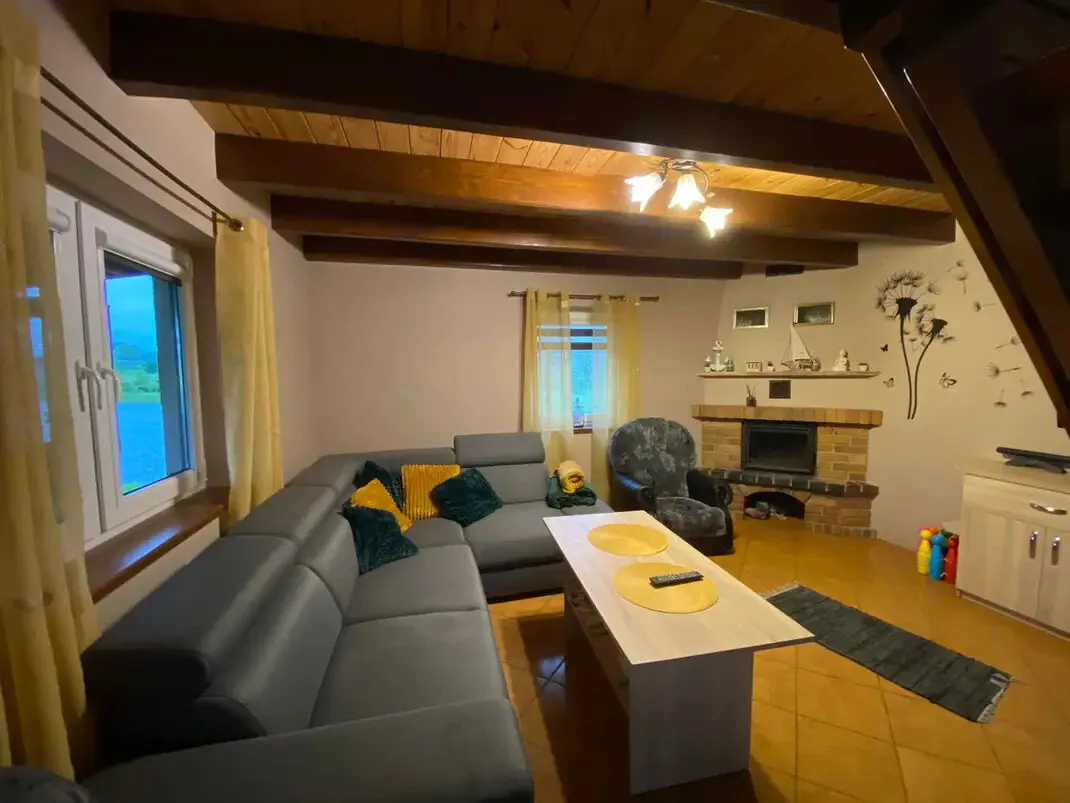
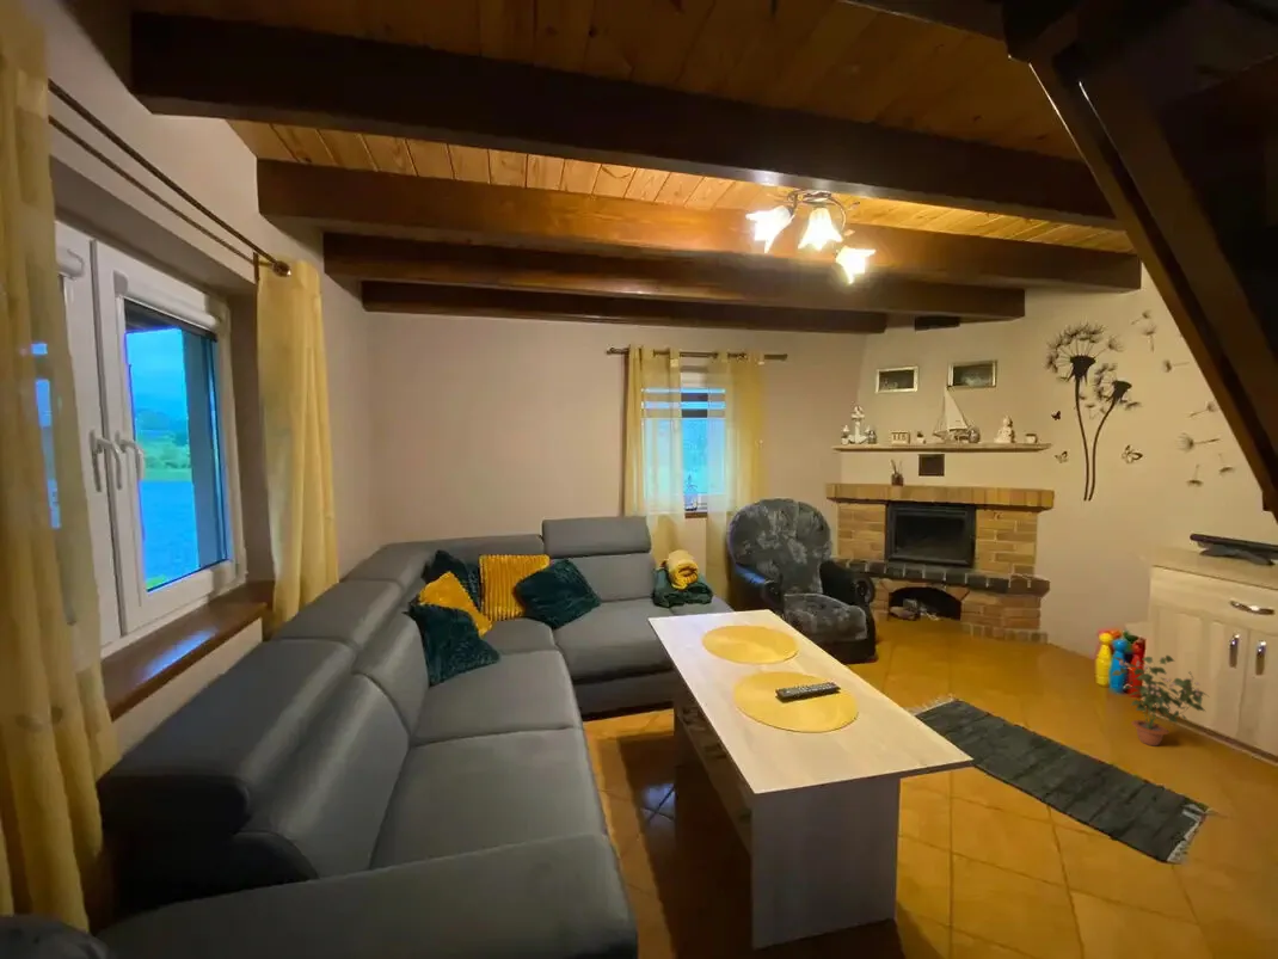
+ potted plant (1151, 700)
